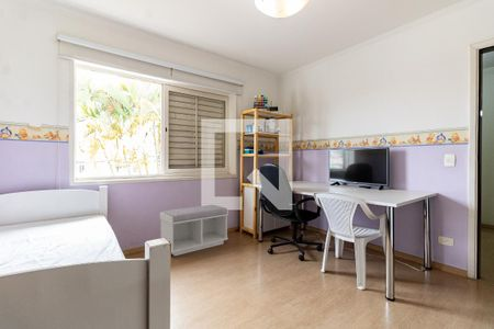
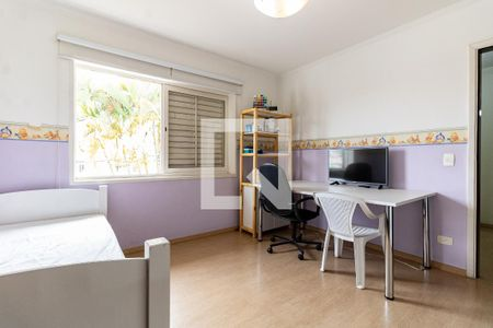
- bench (194, 227)
